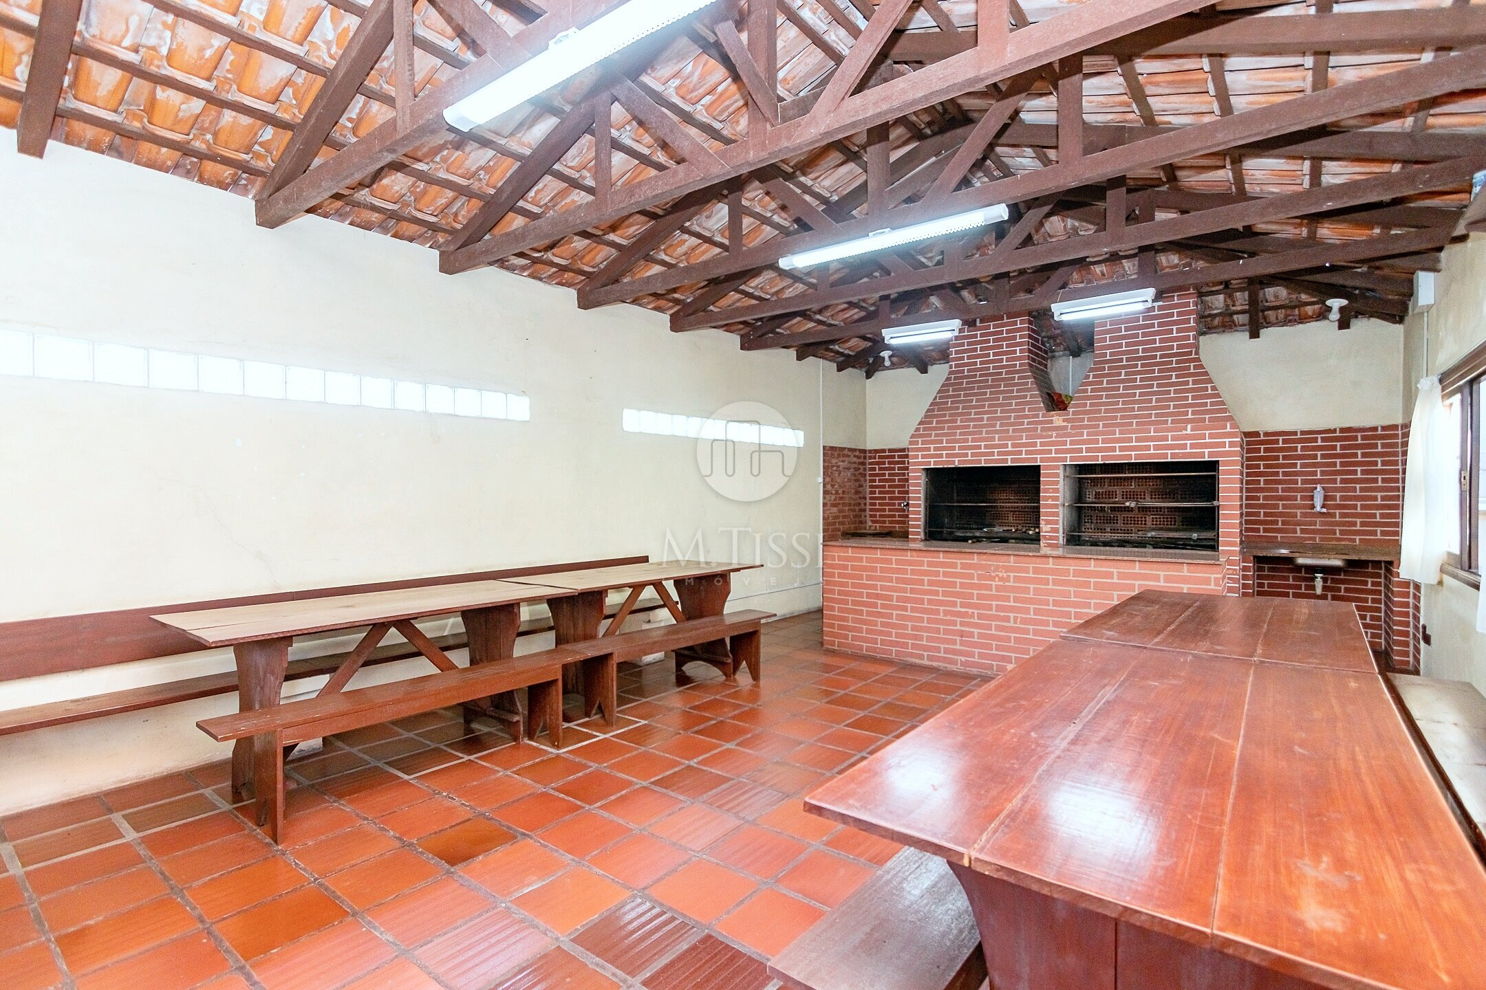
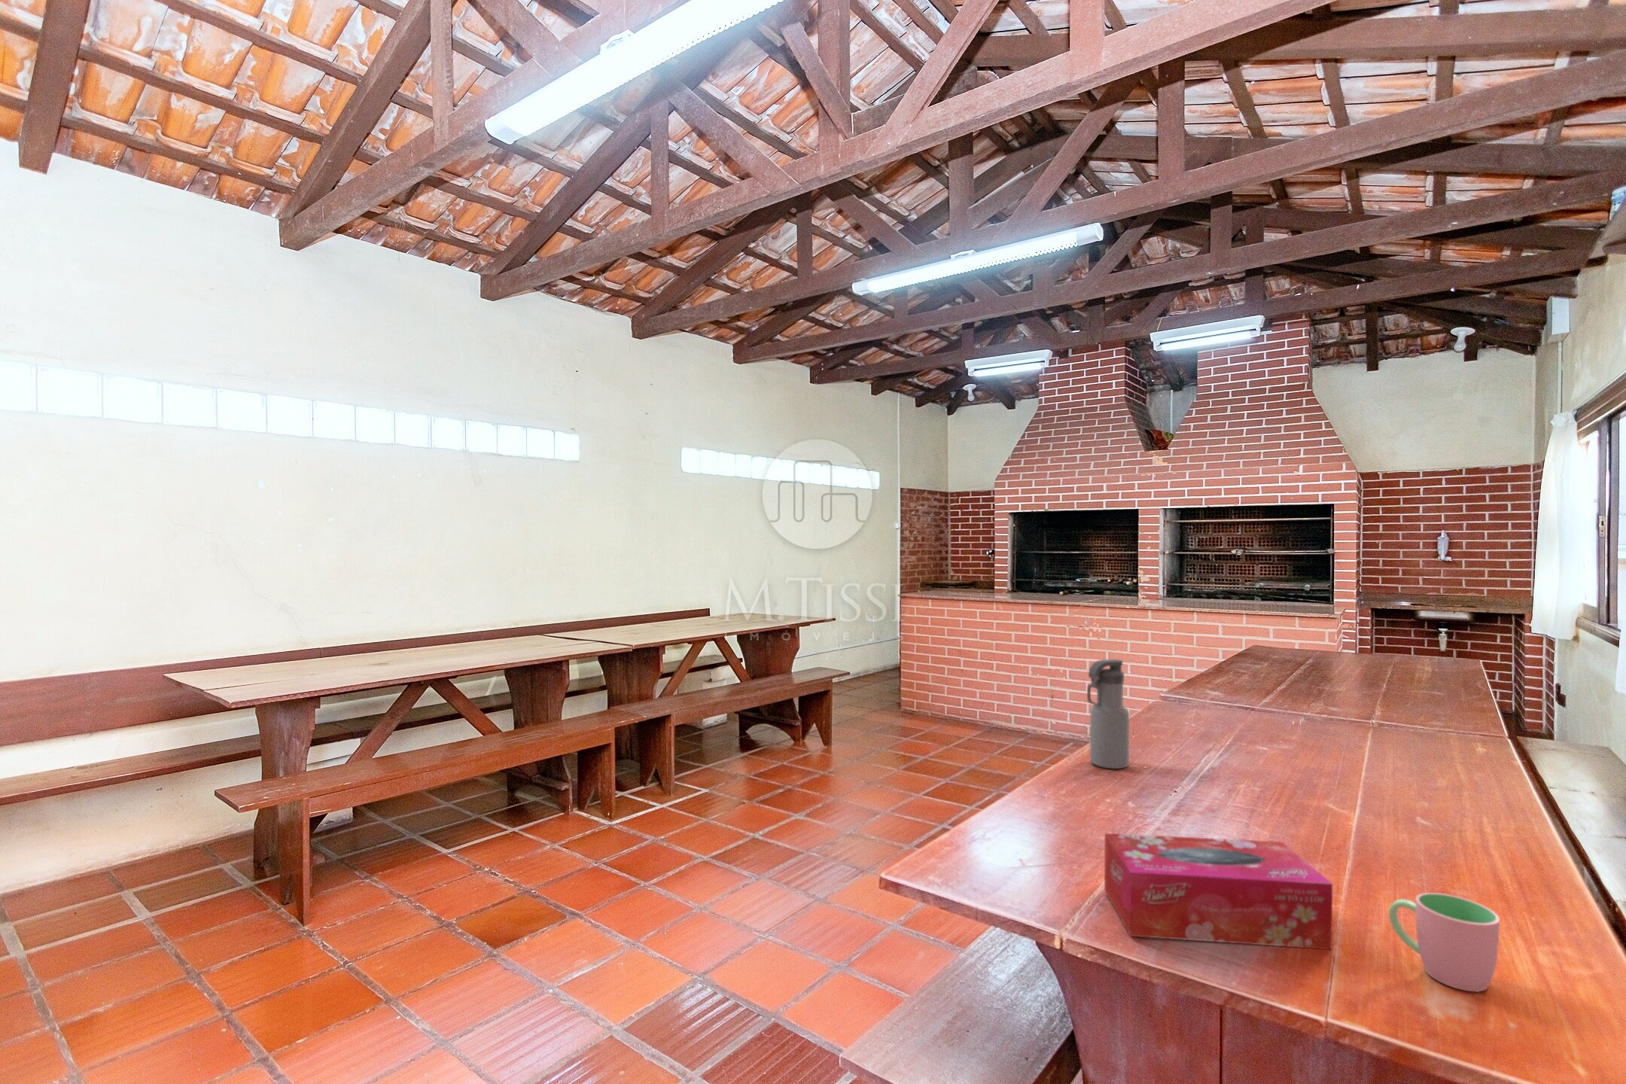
+ water bottle (1109, 713)
+ tissue box (1209, 887)
+ cup (1442, 938)
